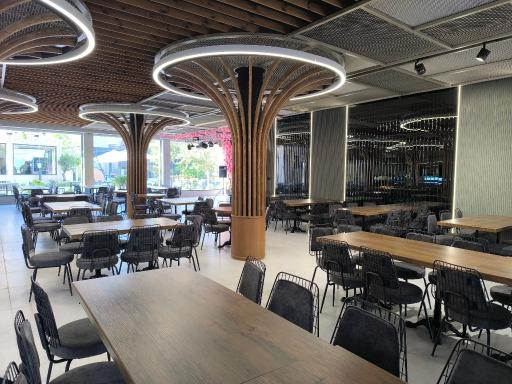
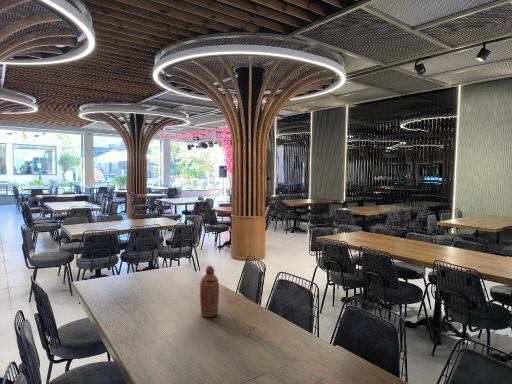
+ bottle (209, 289)
